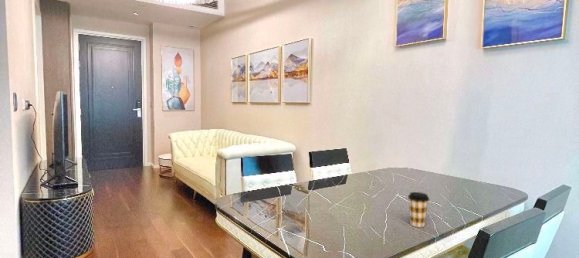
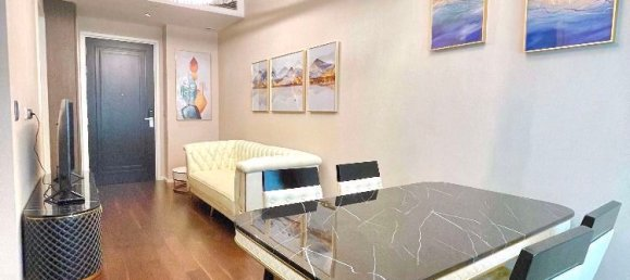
- coffee cup (418, 209)
